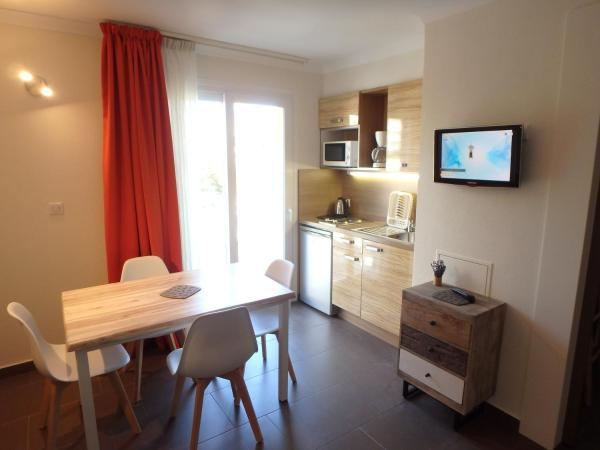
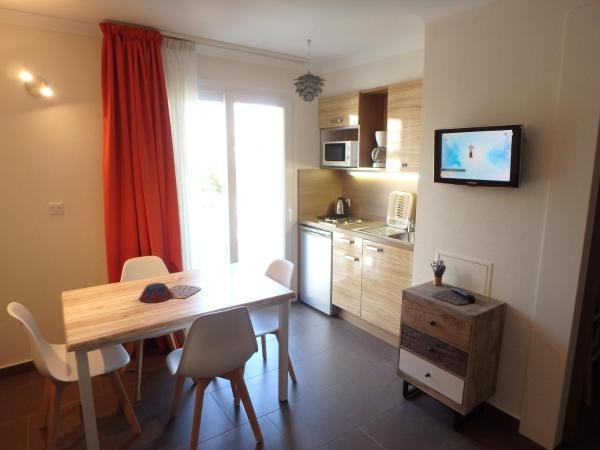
+ pendant light (309, 71)
+ bowl (156, 291)
